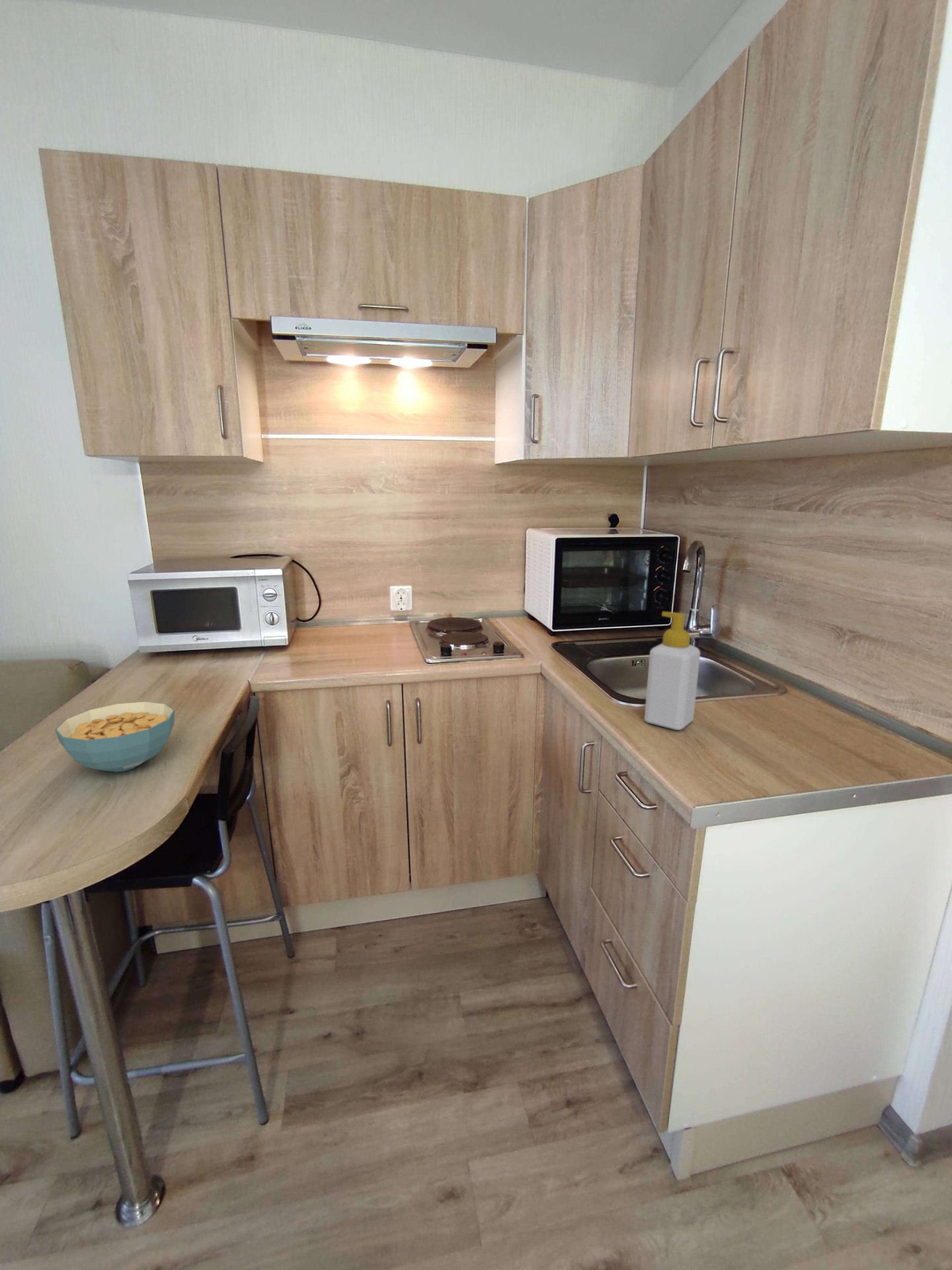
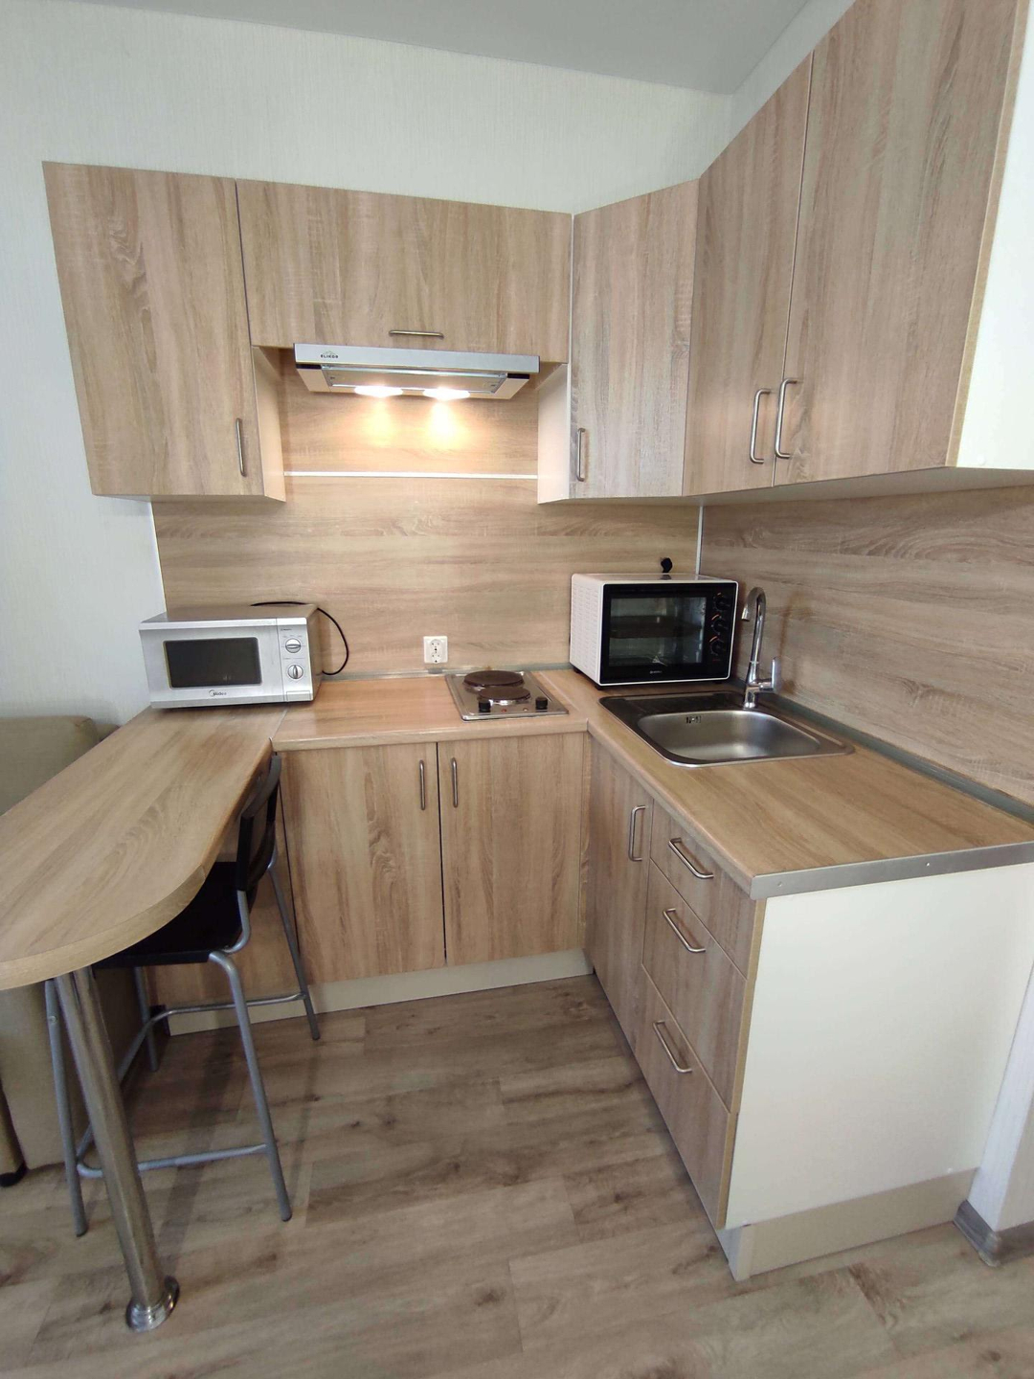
- cereal bowl (121, 742)
- soap bottle (673, 669)
